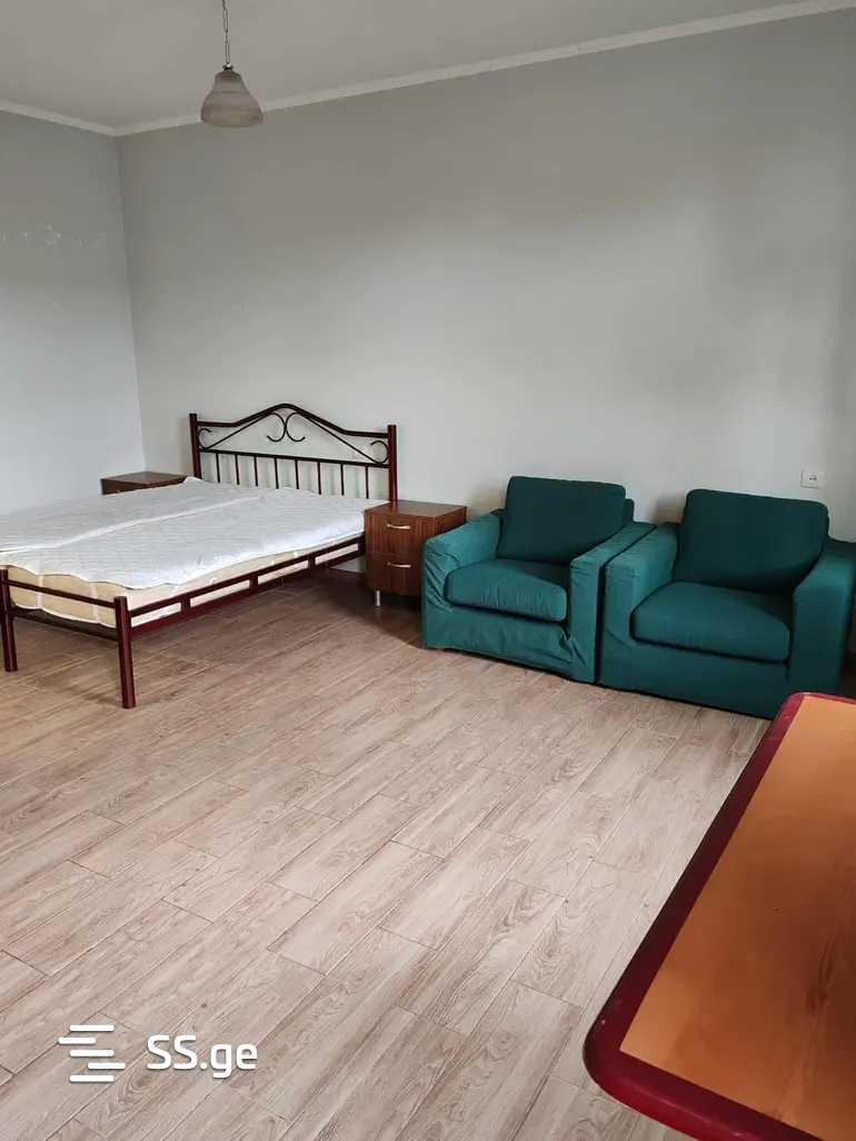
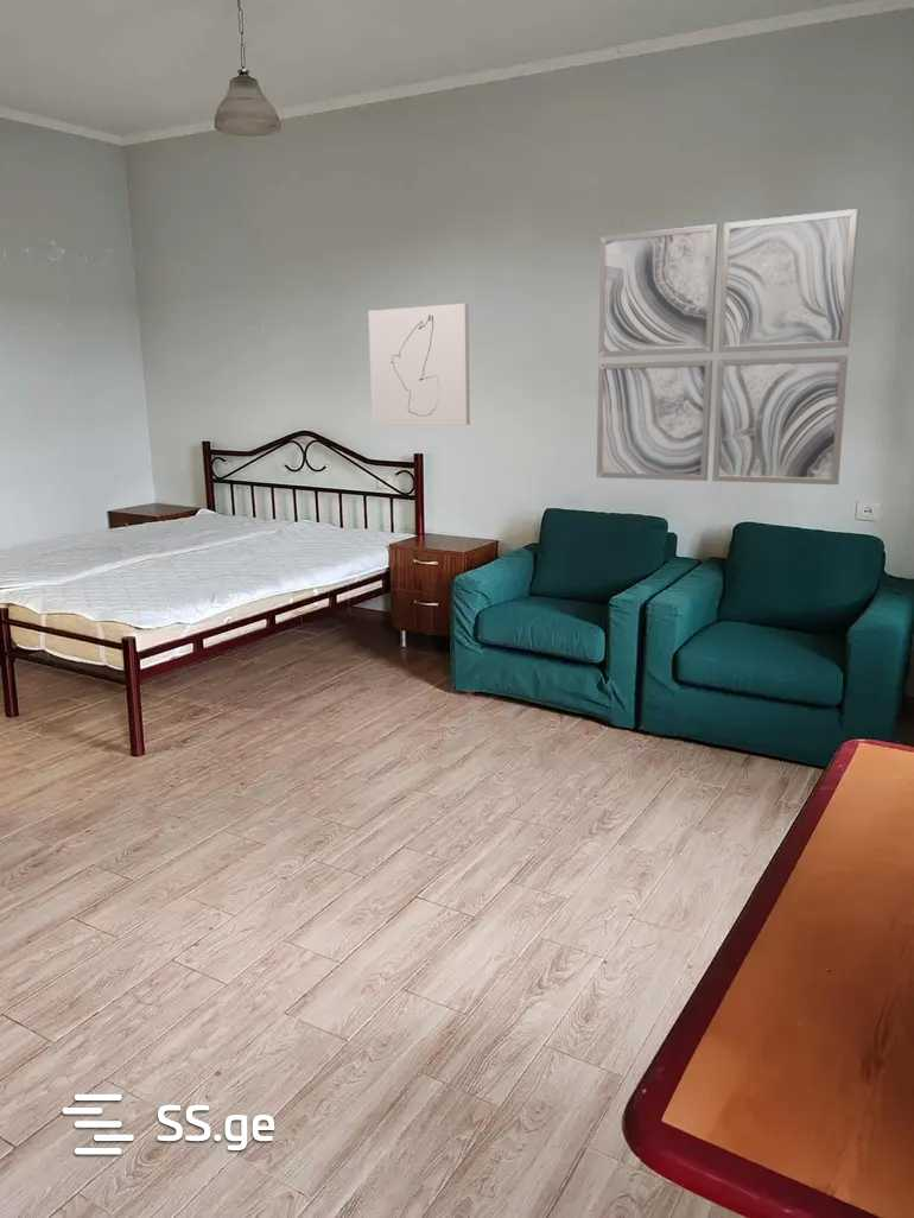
+ wall art (712, 351)
+ wall art (418, 367)
